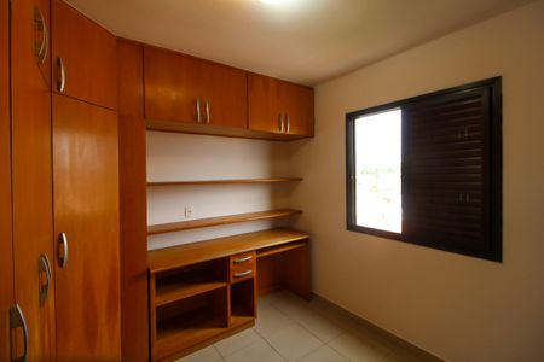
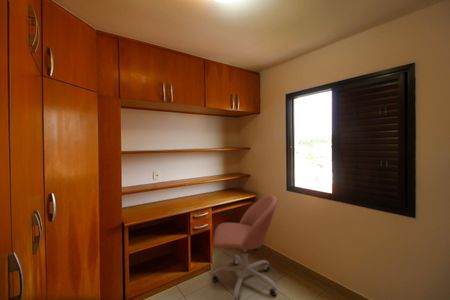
+ office chair (243, 238)
